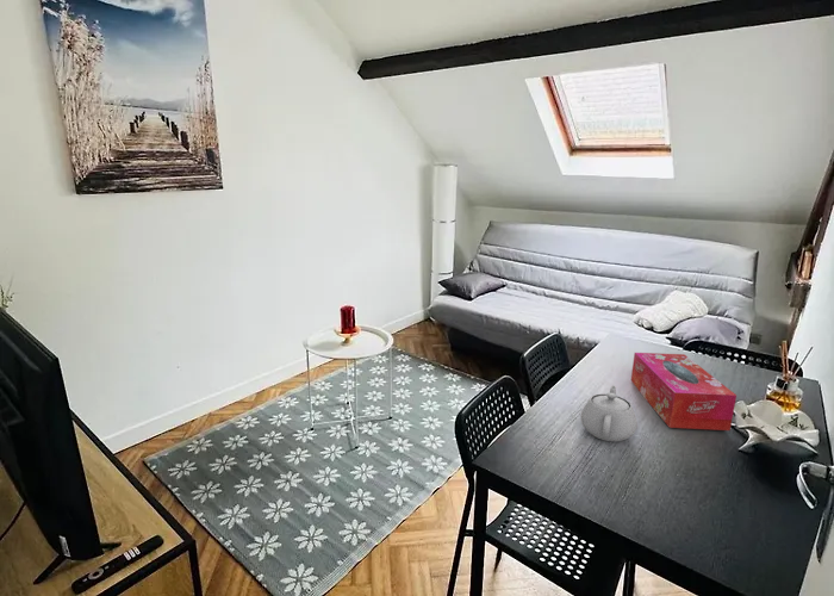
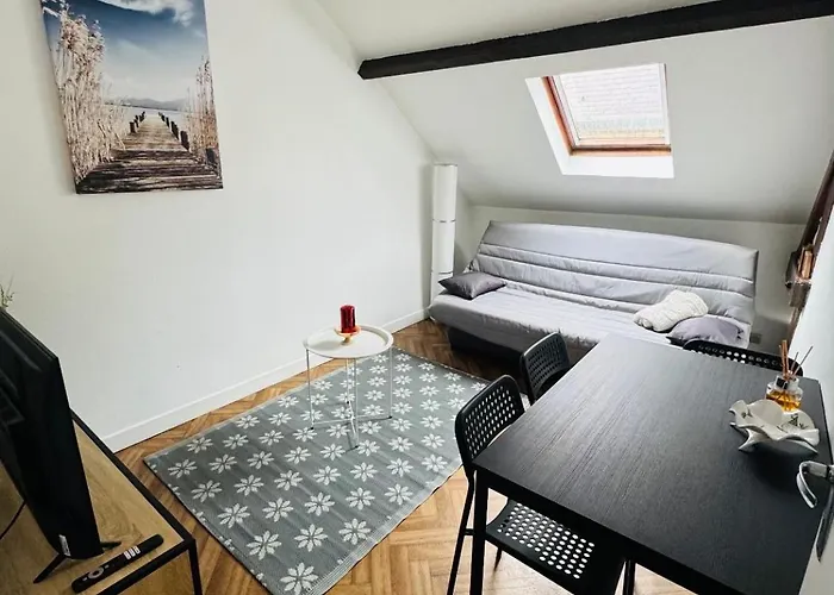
- tissue box (677, 387)
- teapot (609, 411)
